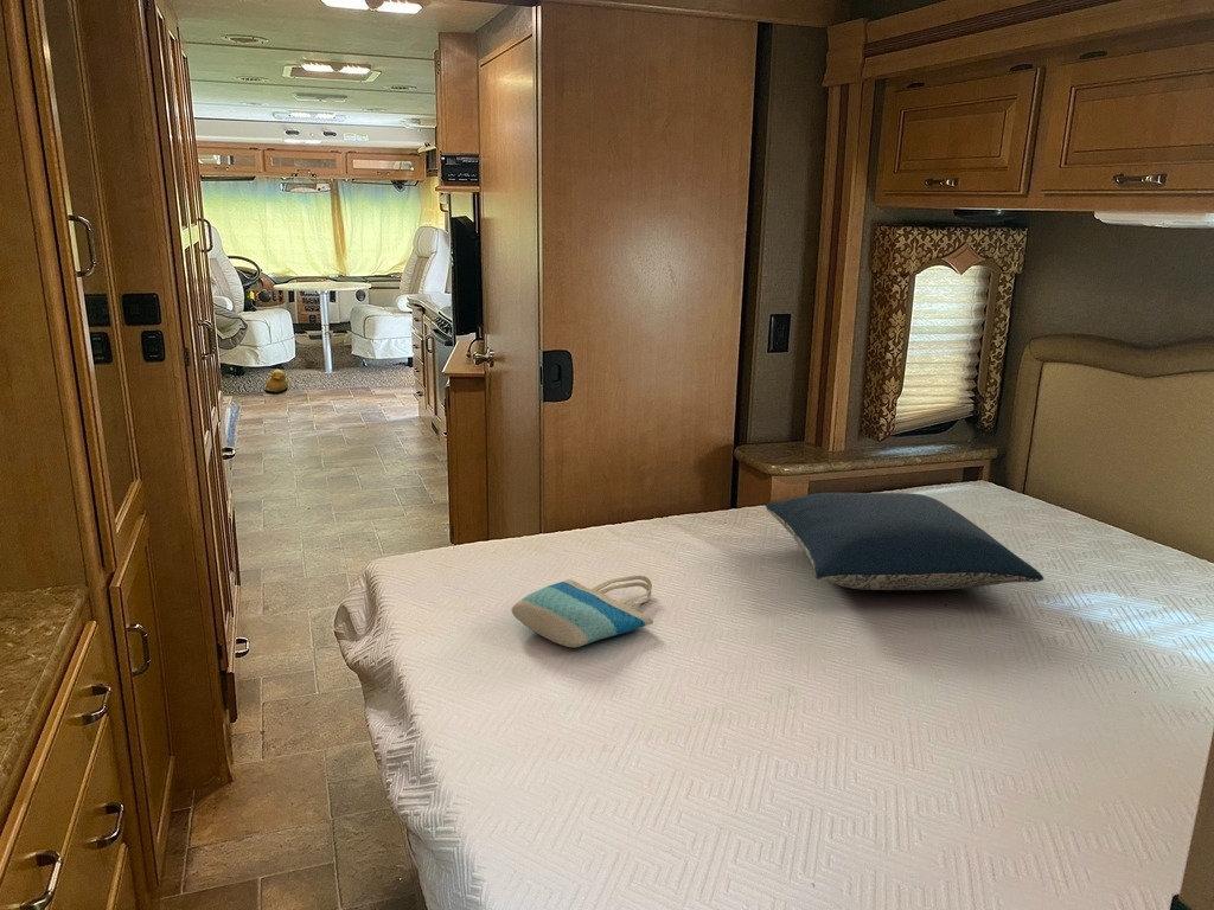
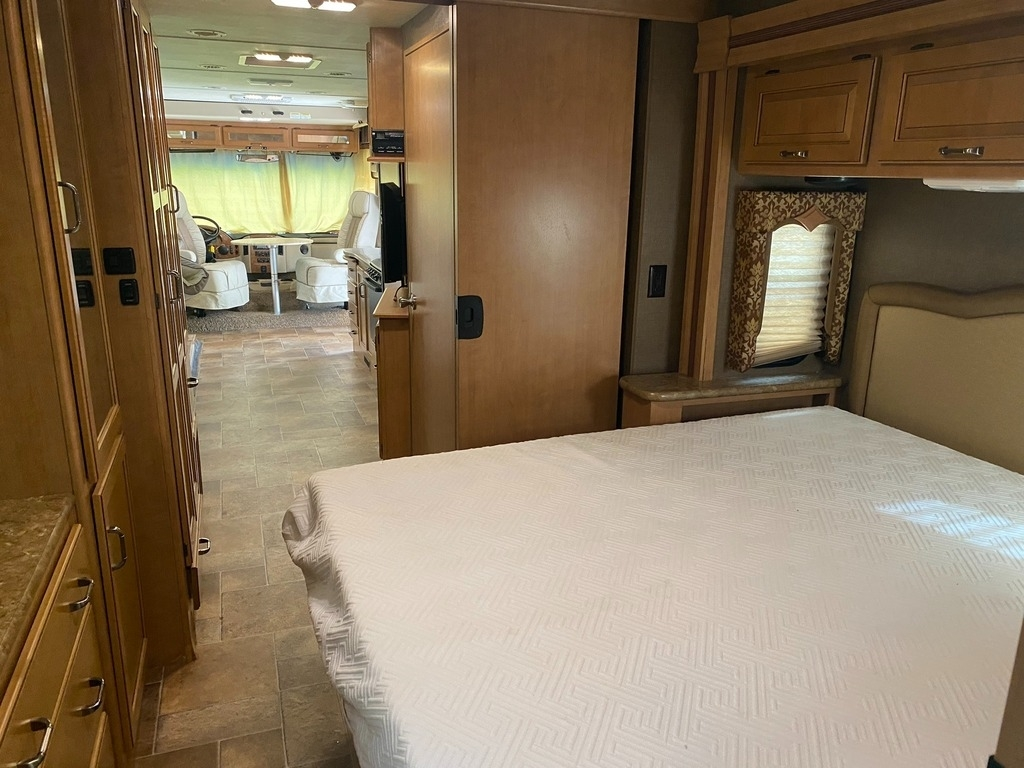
- rubber duck (275, 378)
- pillow (888, 538)
- tote bag (599, 601)
